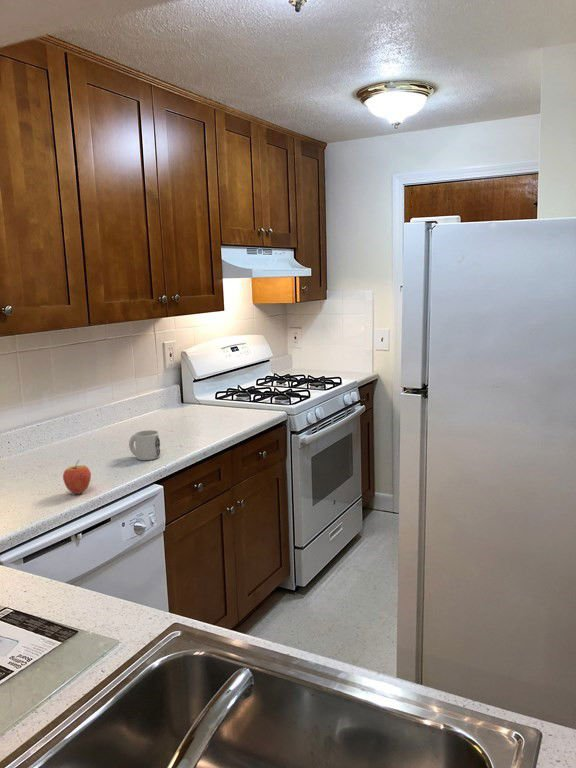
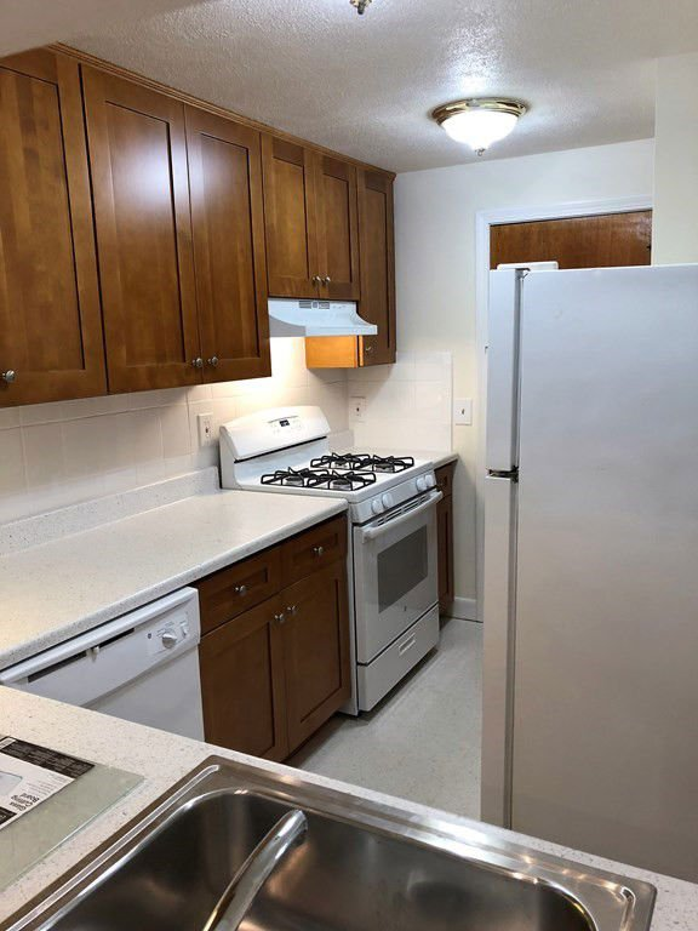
- mug (143, 445)
- fruit (77, 476)
